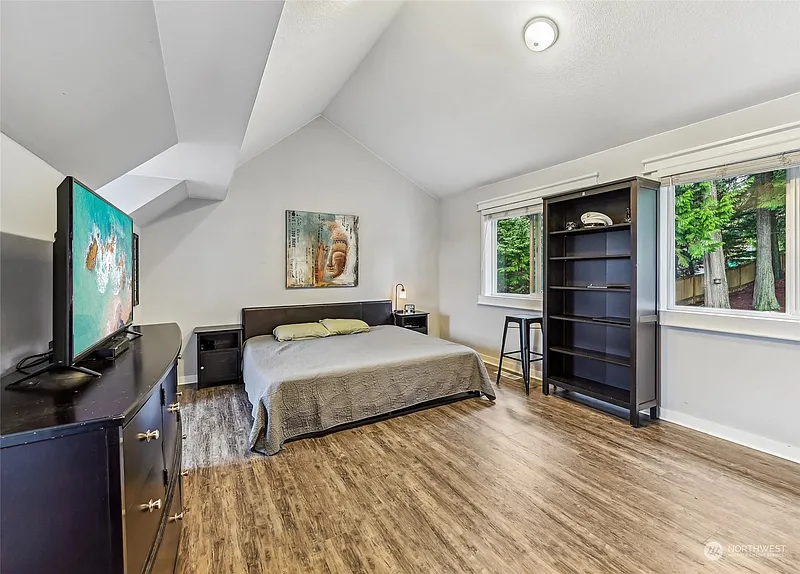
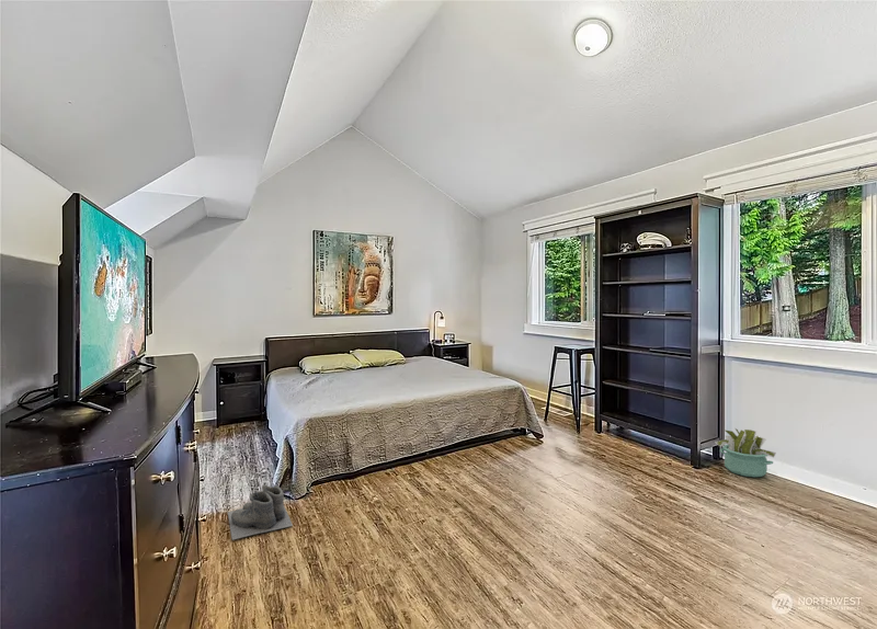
+ boots (259, 502)
+ decorative plant (747, 450)
